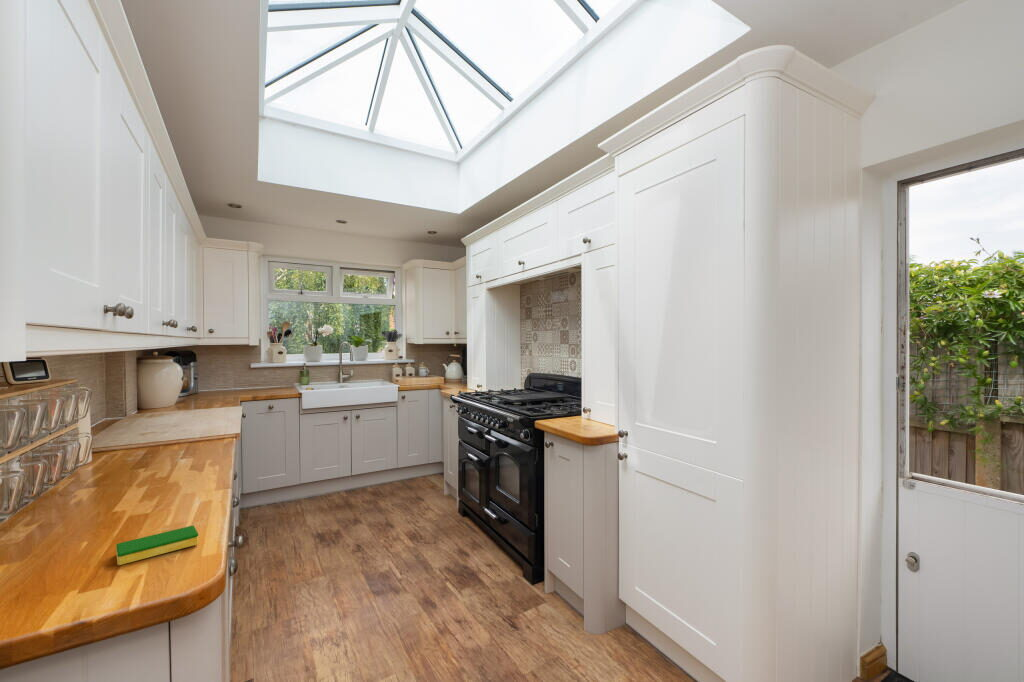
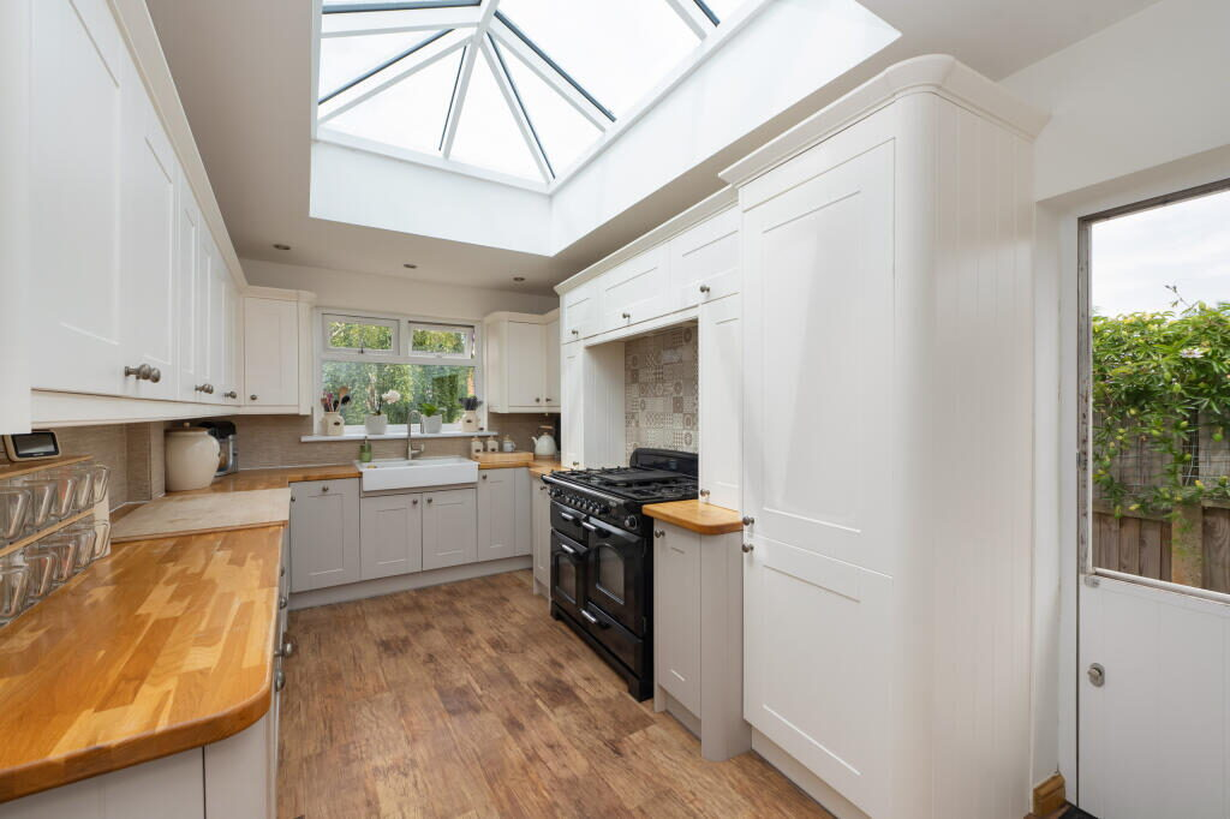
- dish sponge (158, 543)
